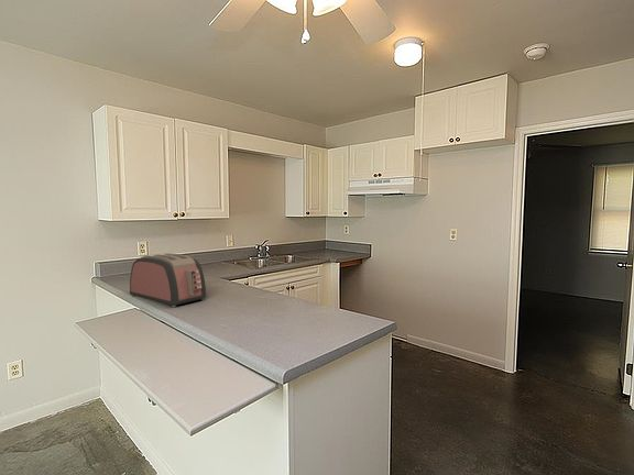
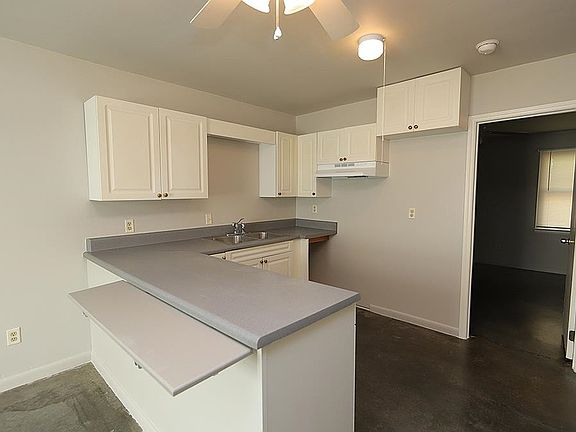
- toaster (167, 276)
